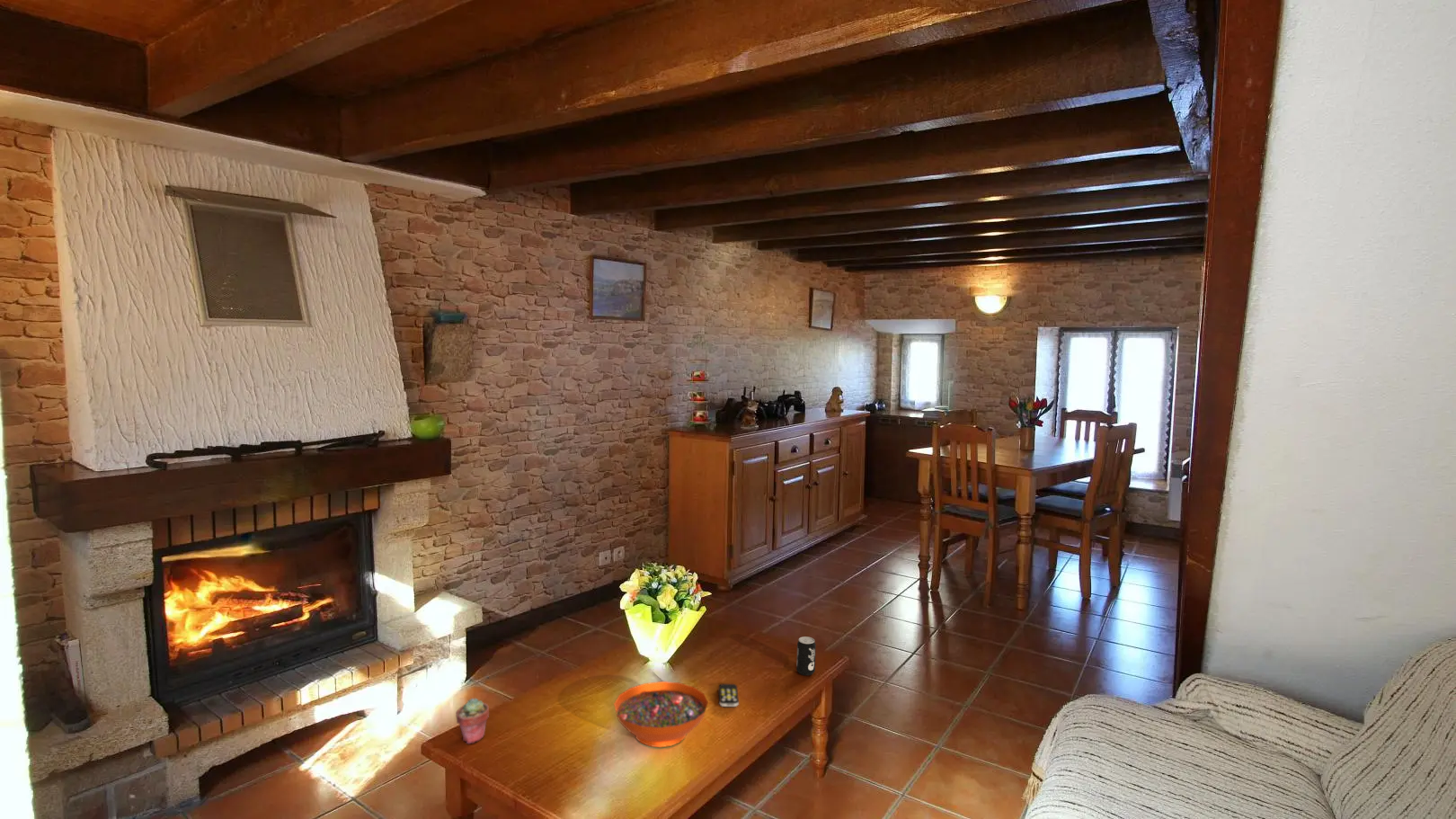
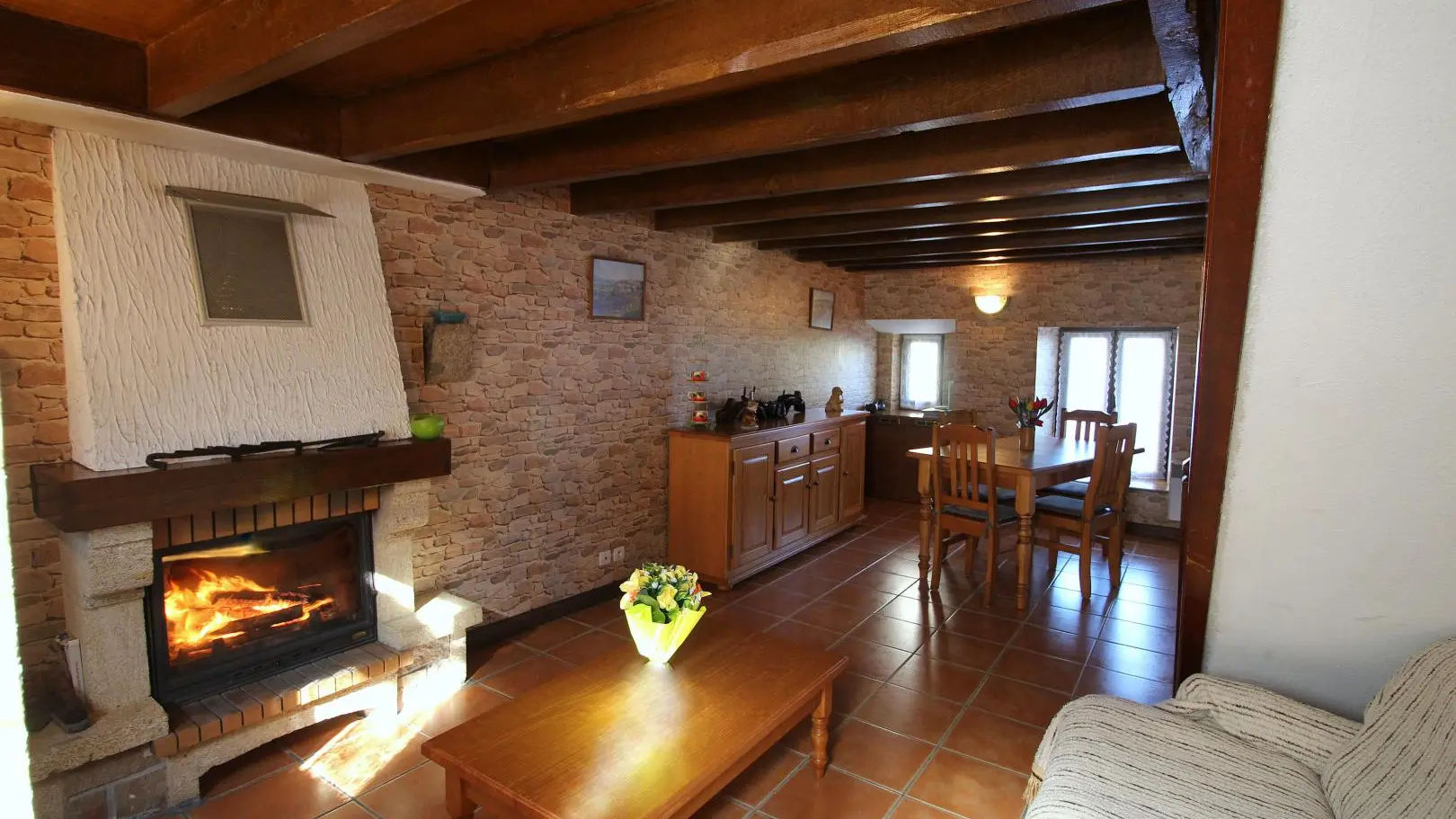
- remote control (728, 694)
- potted succulent (473, 717)
- beverage can (806, 655)
- decorative bowl (661, 717)
